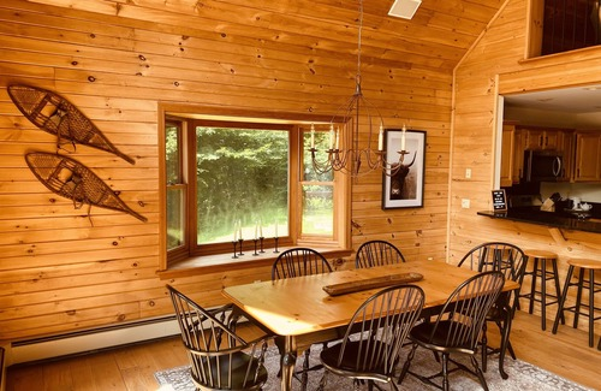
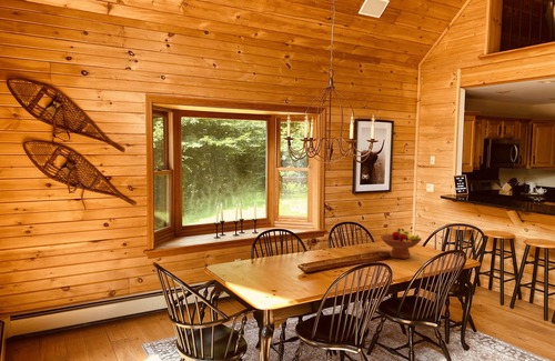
+ fruit bowl (400, 243)
